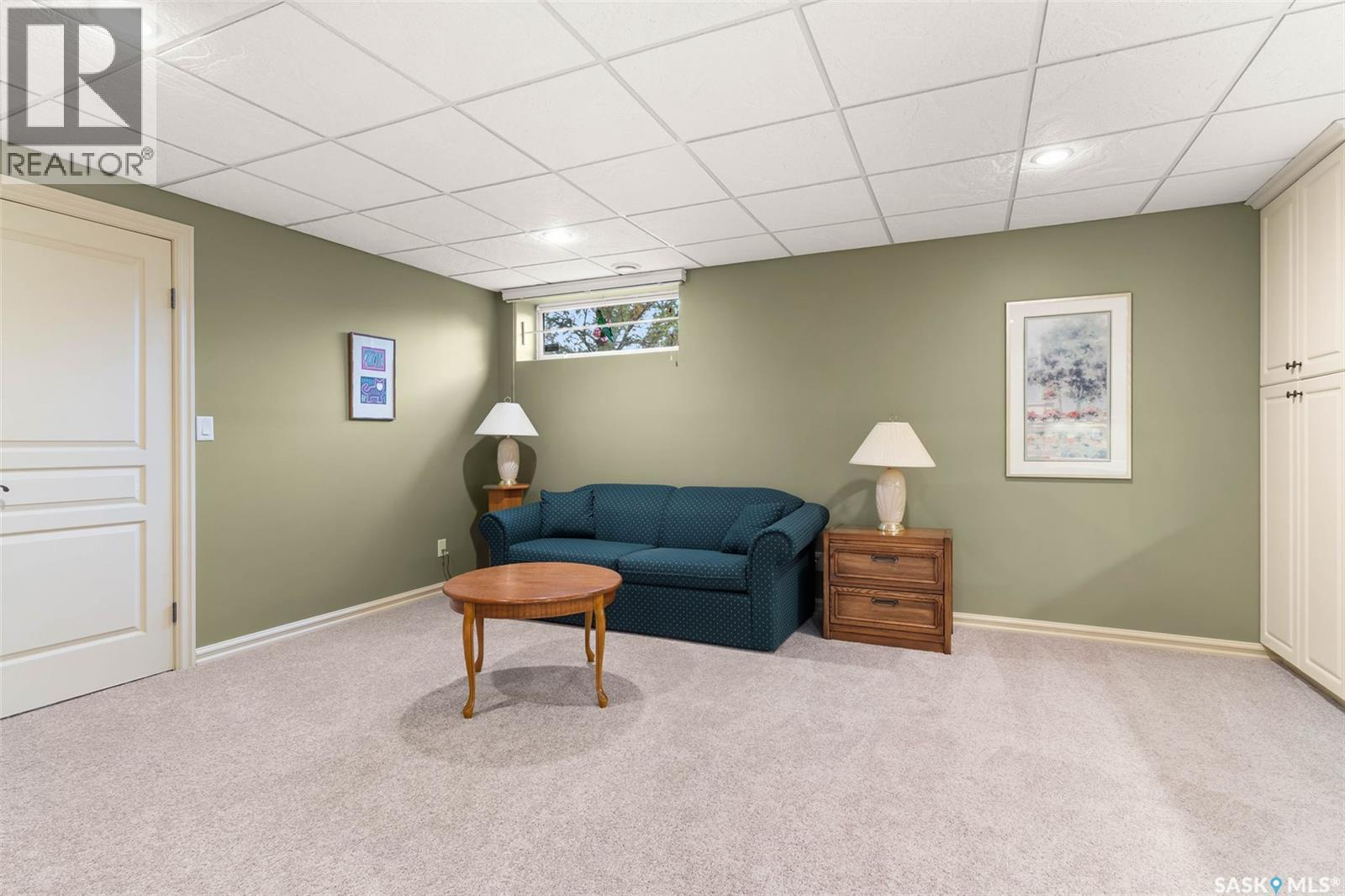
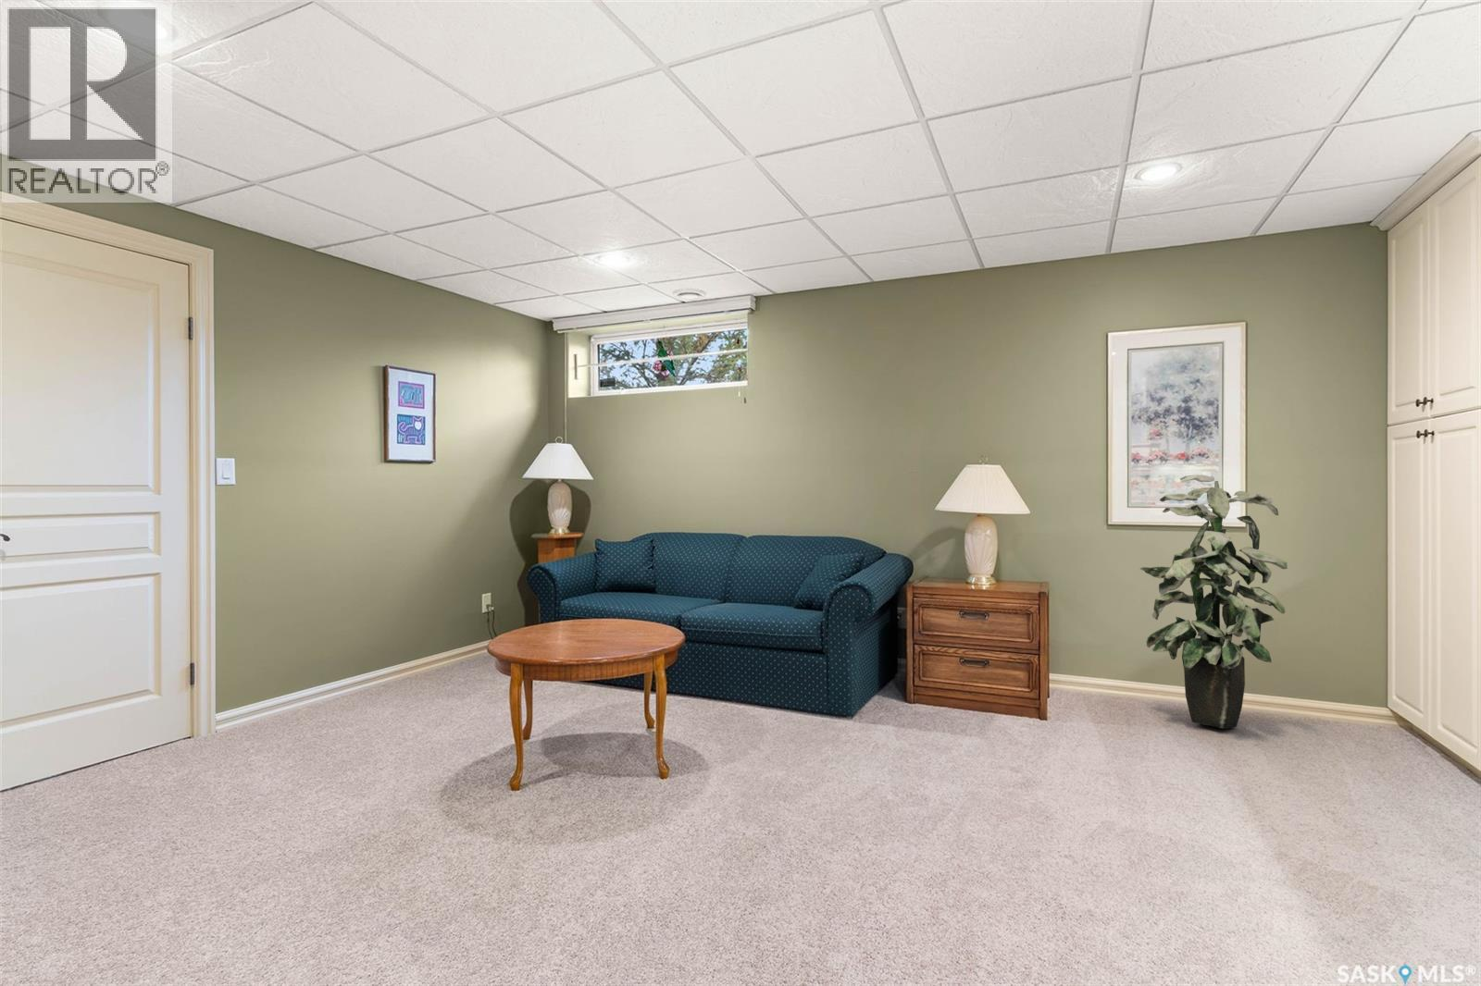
+ indoor plant (1208, 599)
